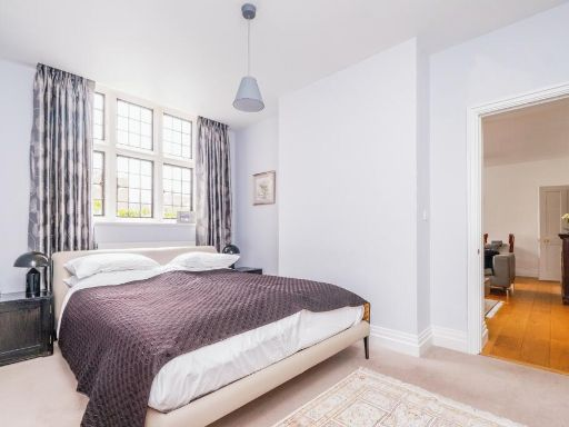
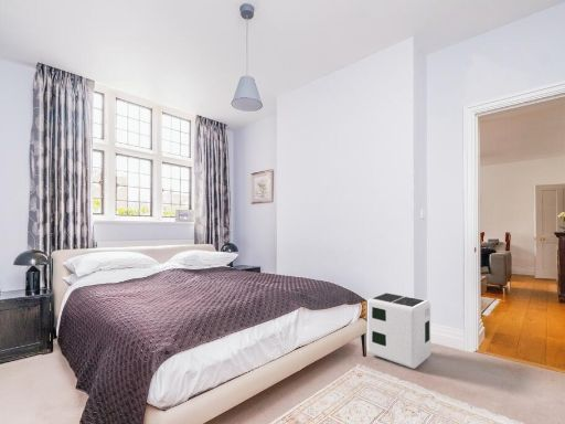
+ air purifier (398, 328)
